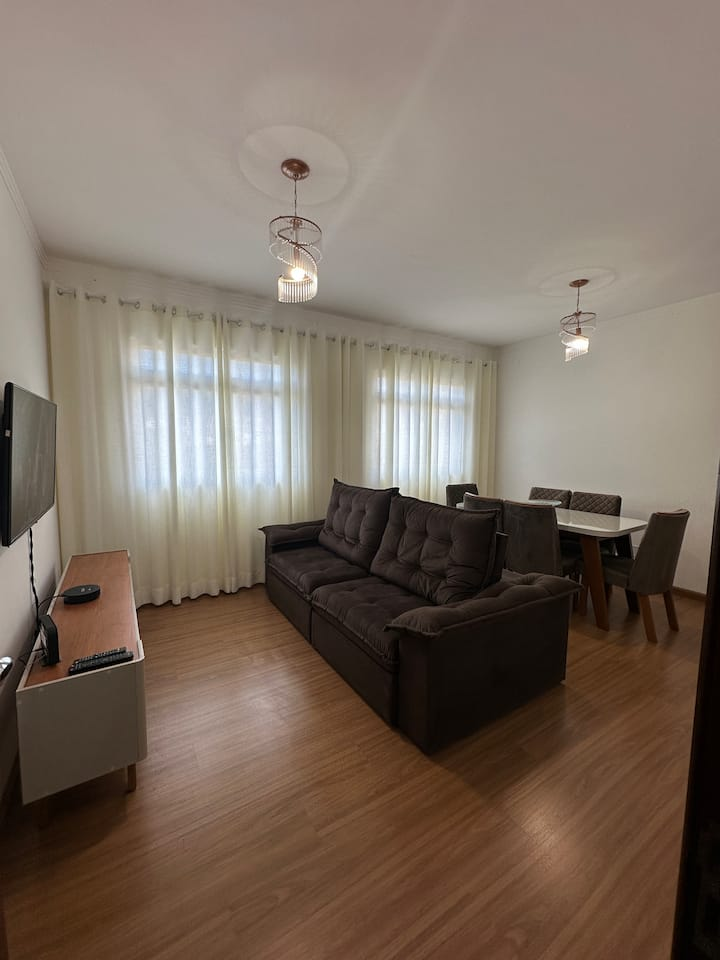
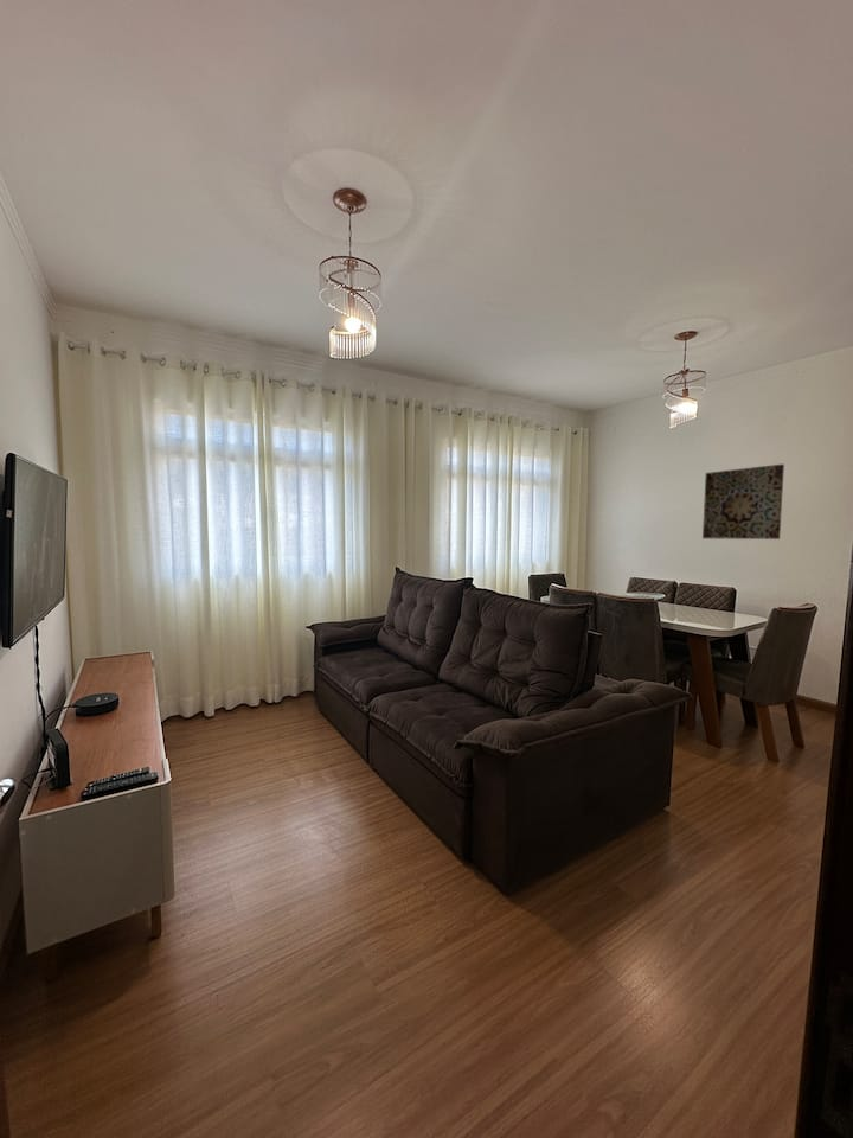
+ wall art (740, 504)
